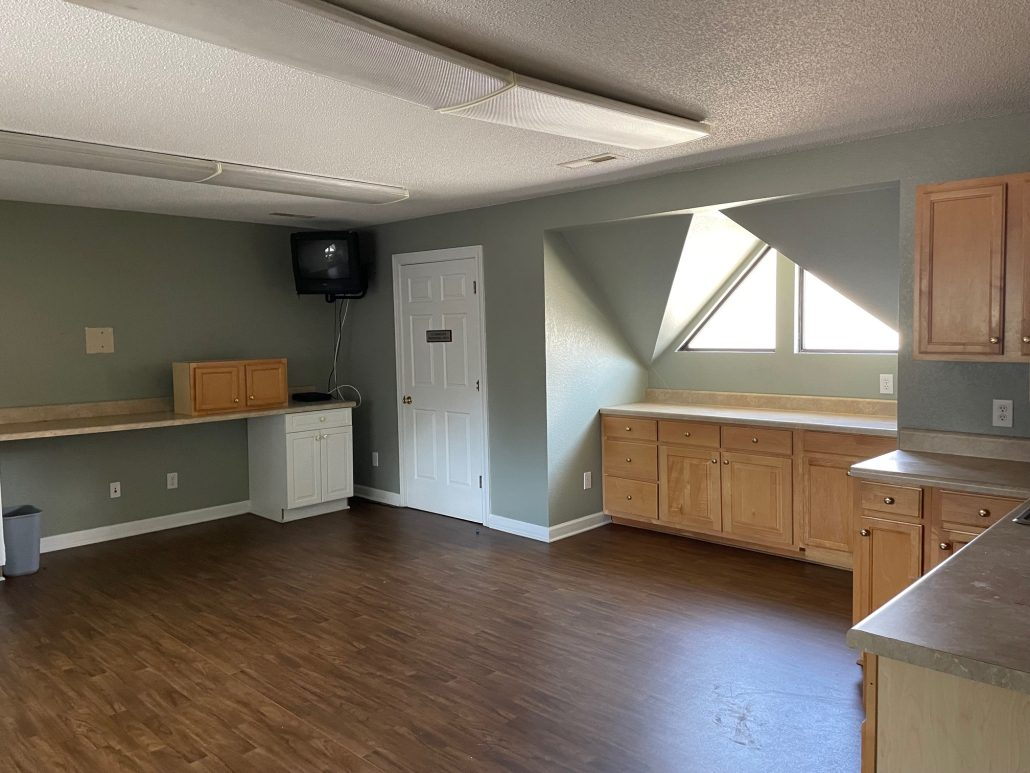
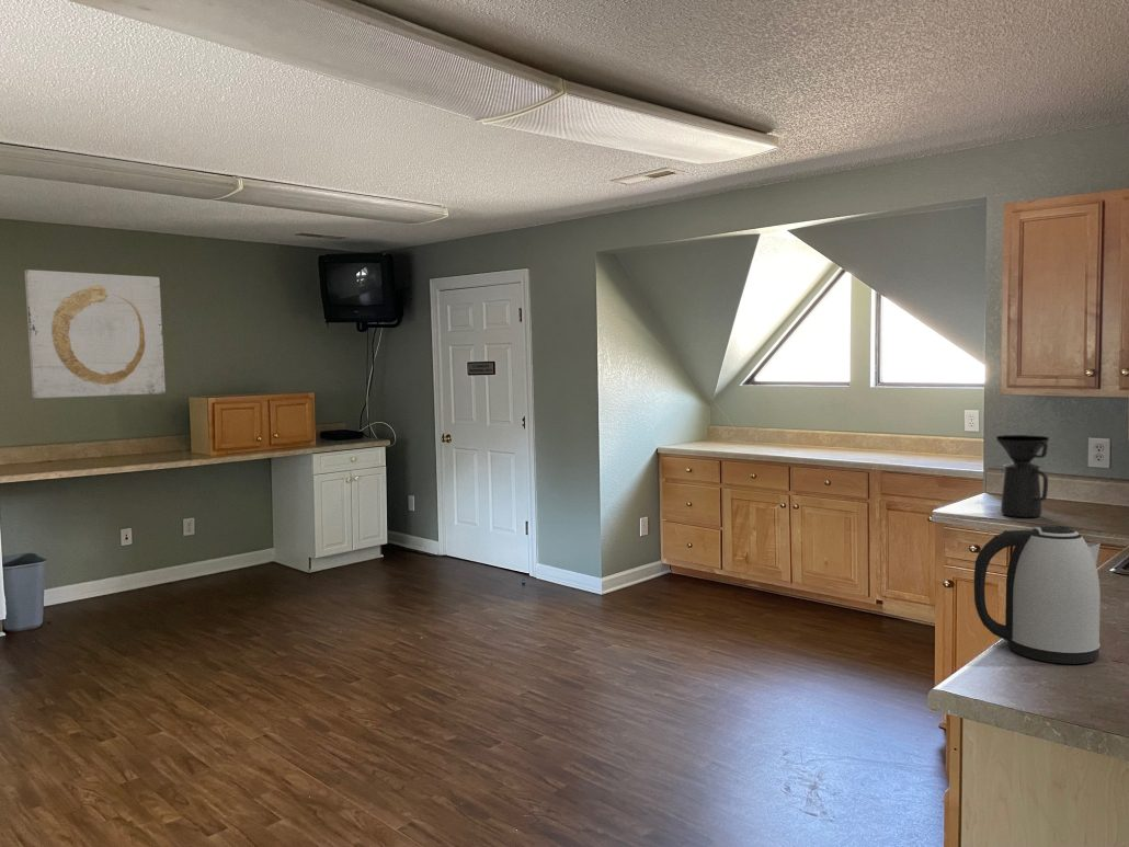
+ coffee maker (1022, 476)
+ kettle (1036, 587)
+ wall art (98, 334)
